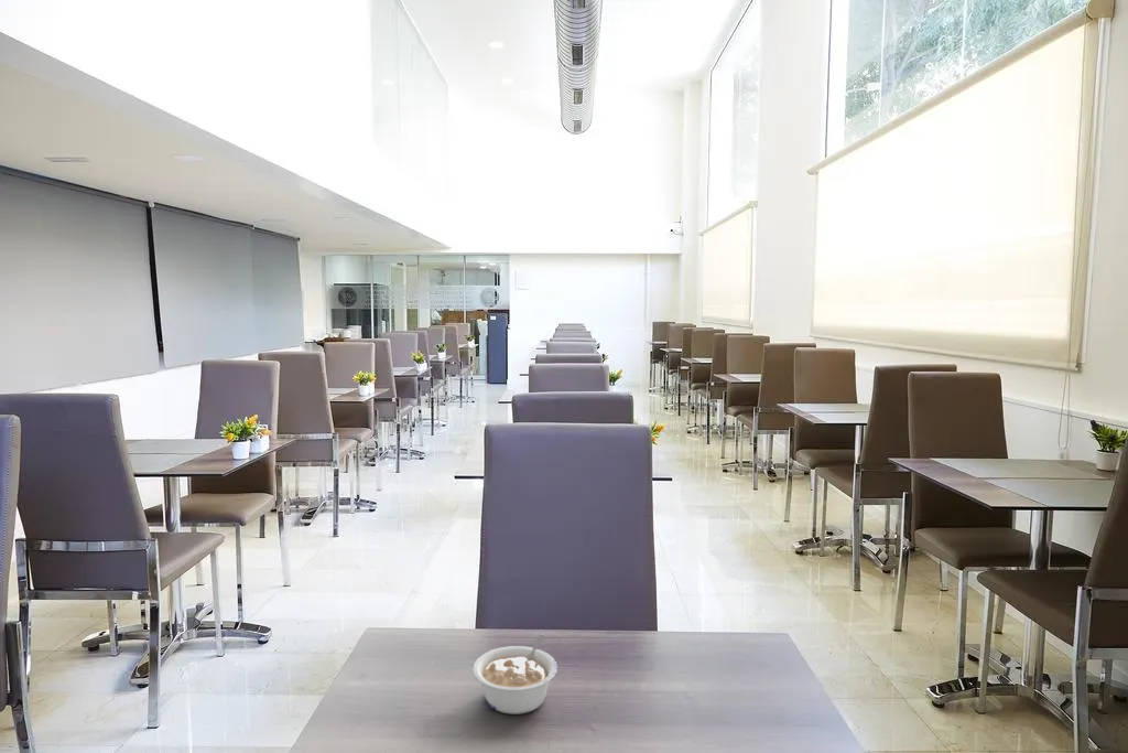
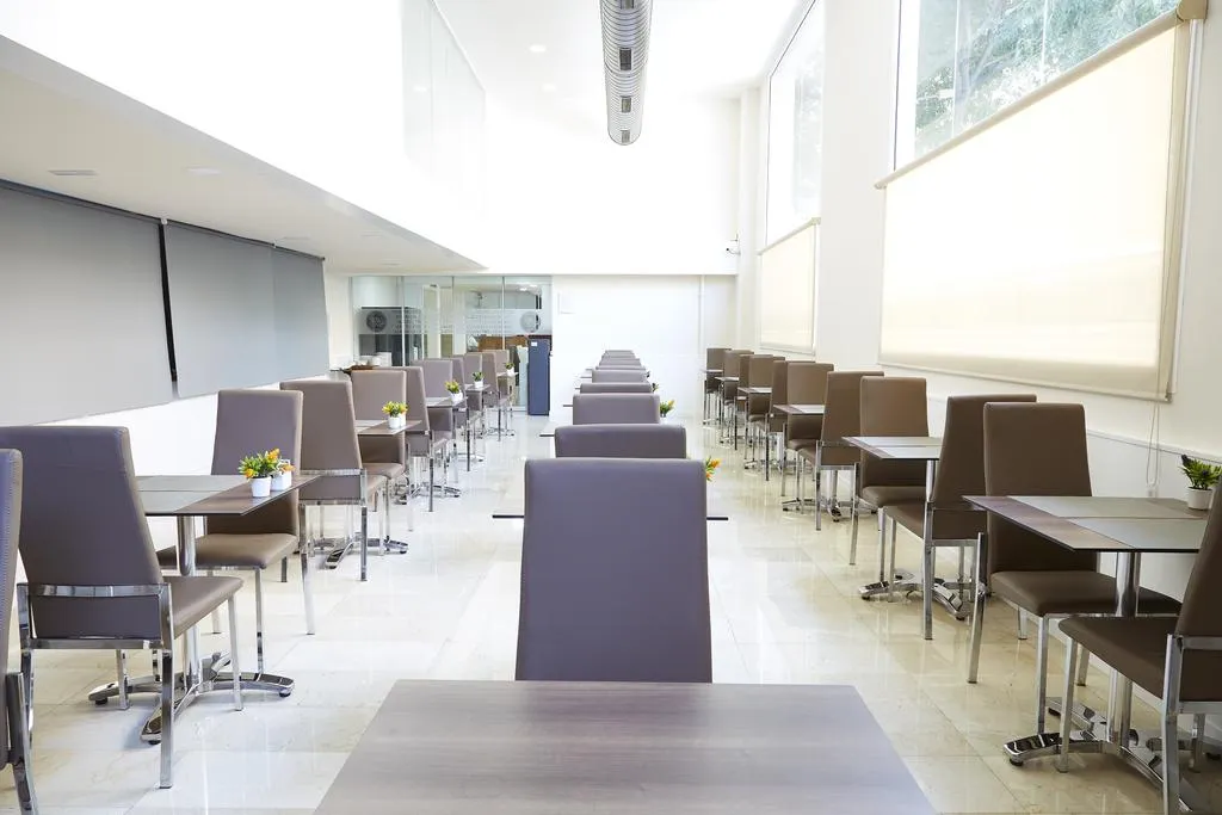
- legume (514, 677)
